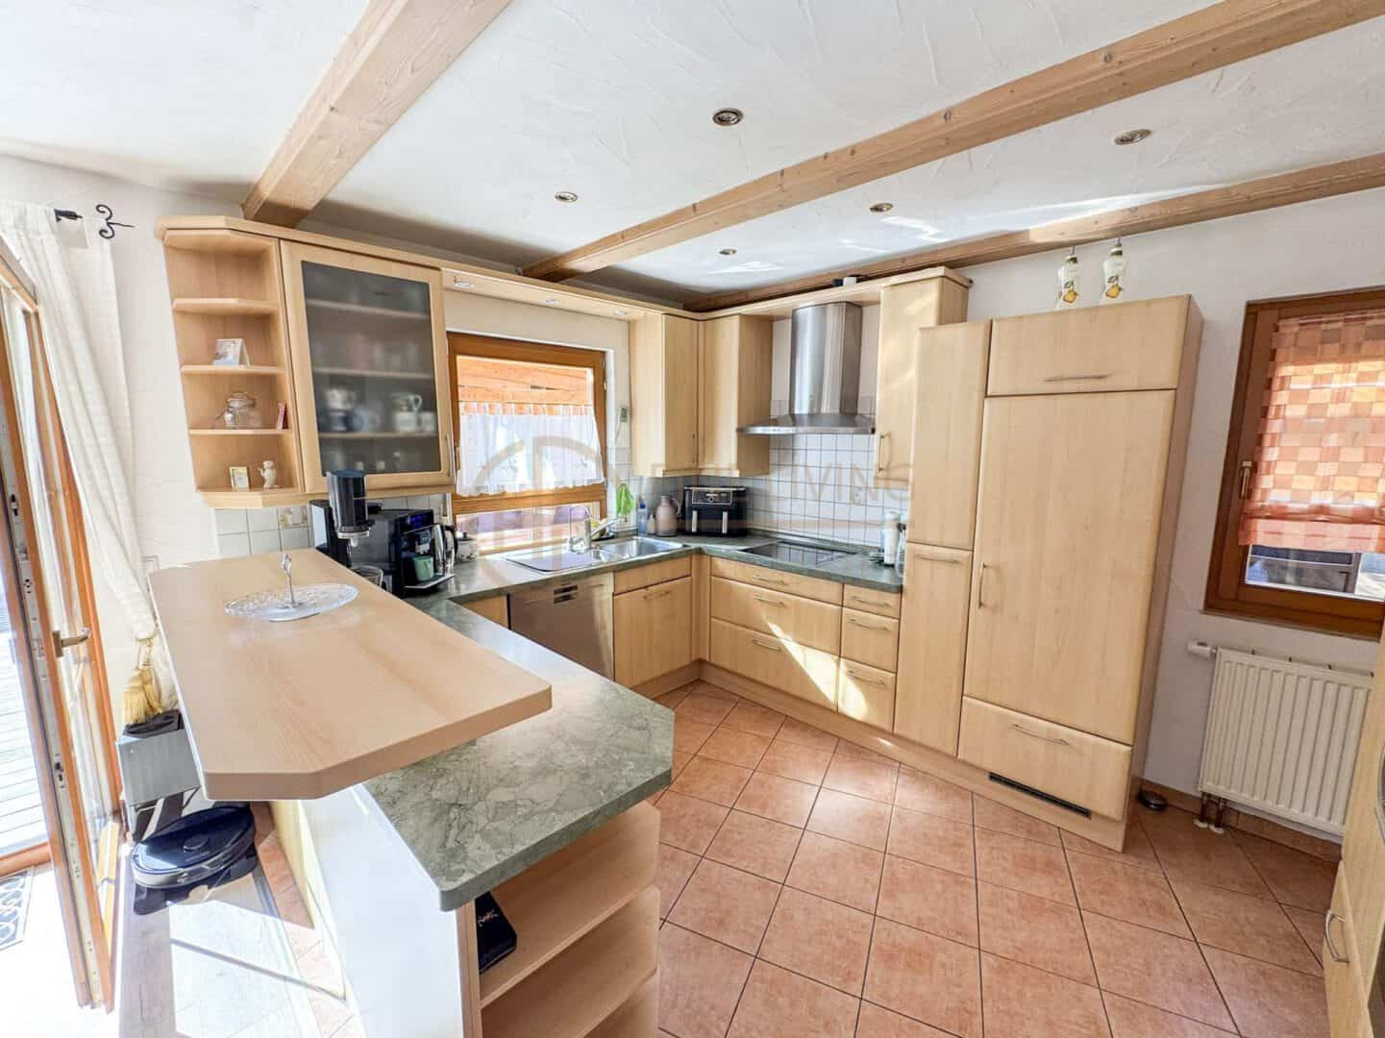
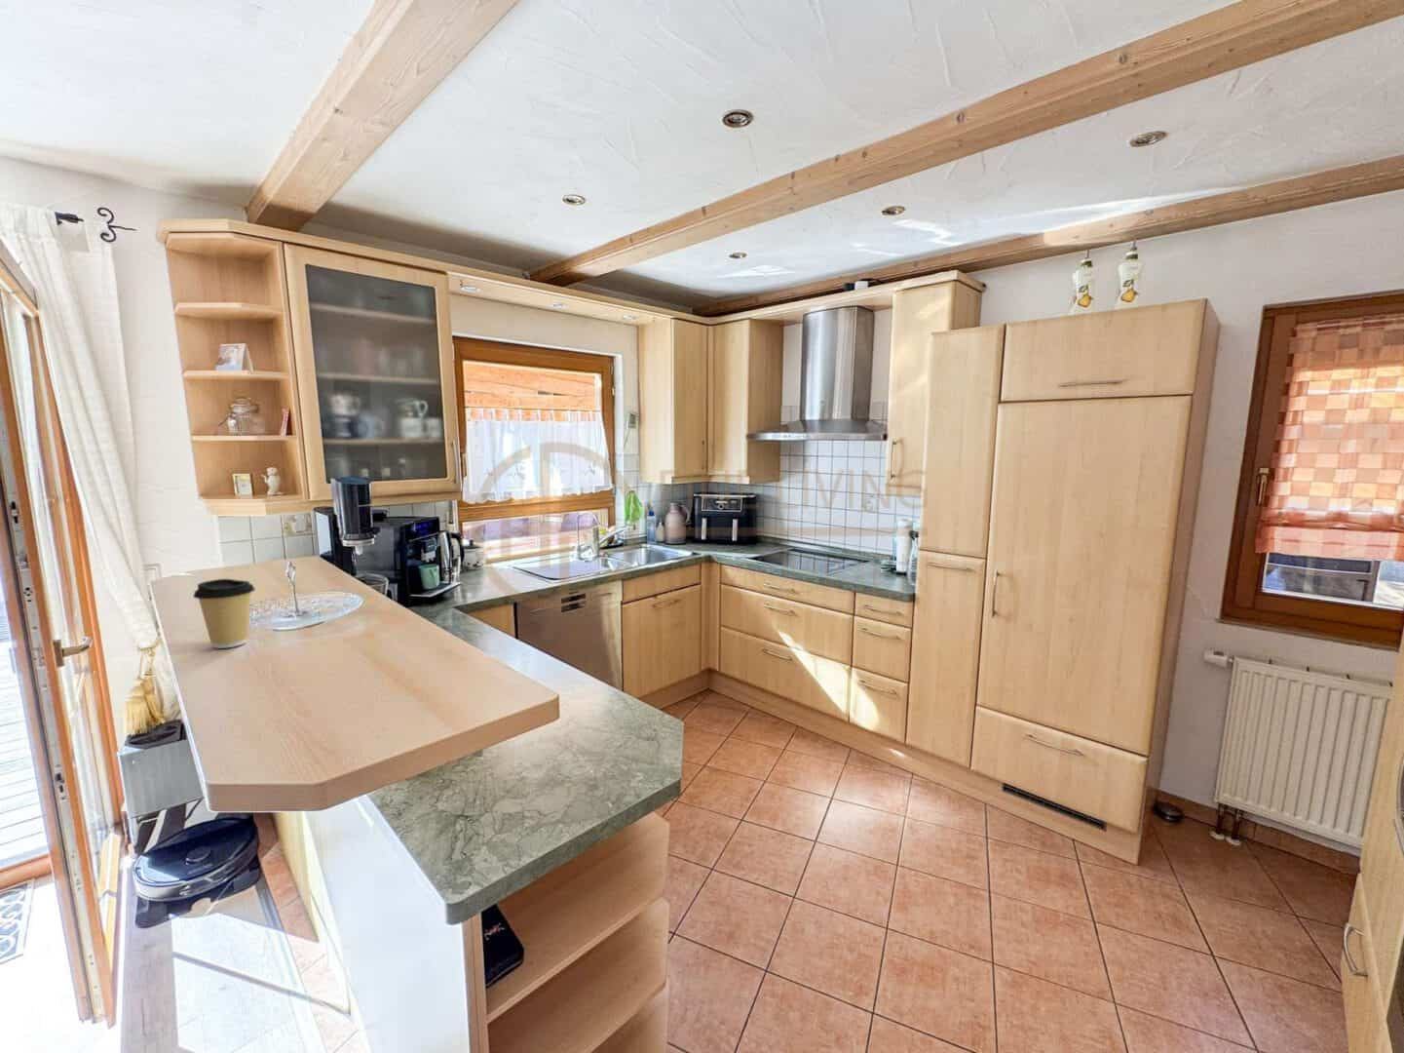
+ coffee cup (227, 613)
